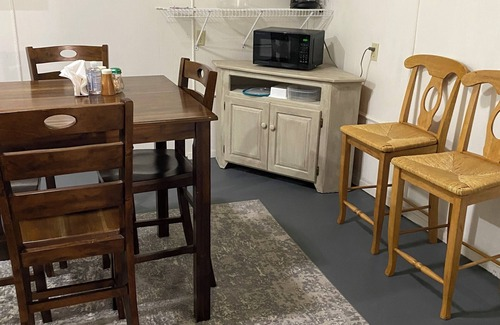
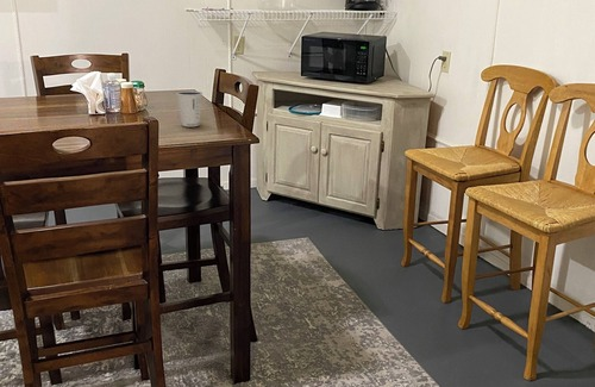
+ dixie cup (189, 108)
